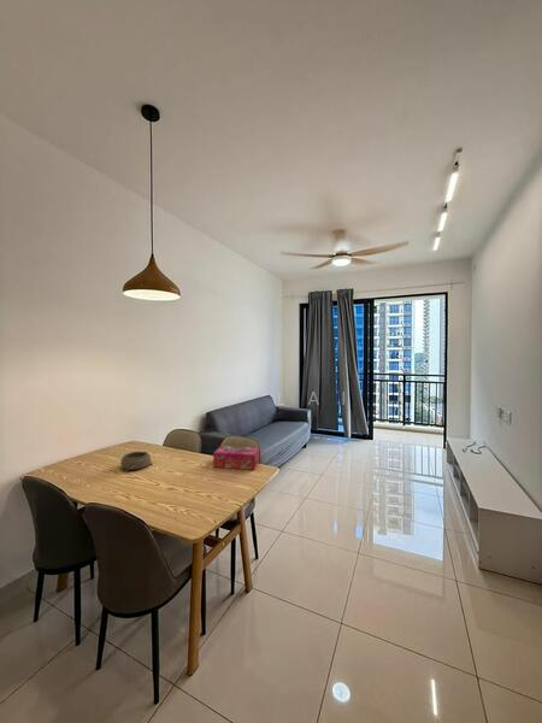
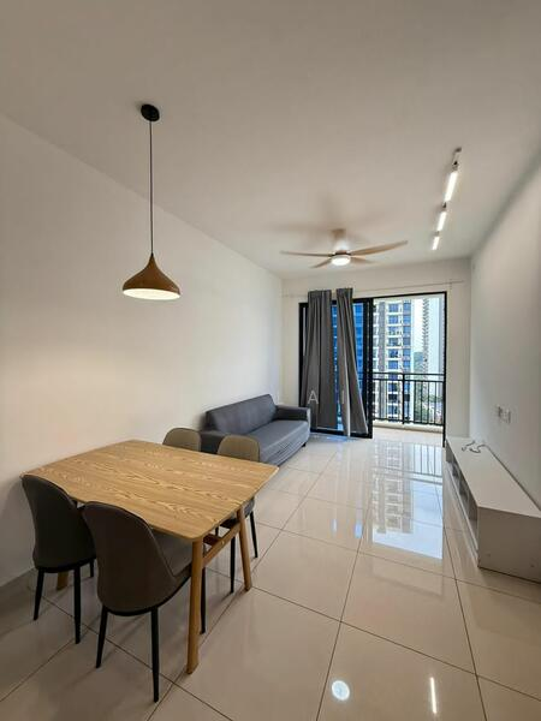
- decorative bowl (135, 460)
- tissue box (236, 457)
